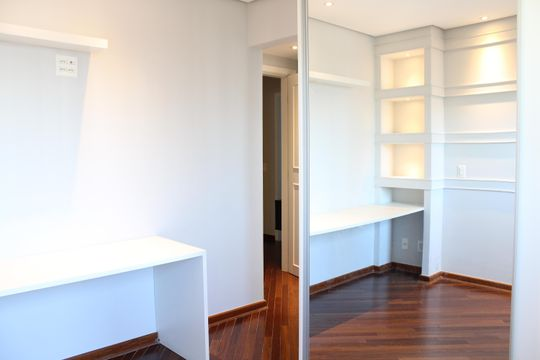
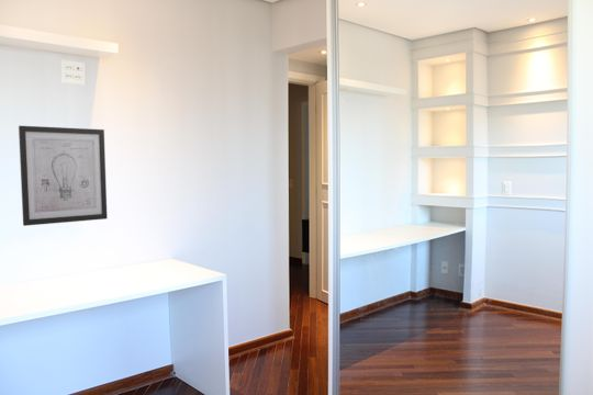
+ wall art (65, 174)
